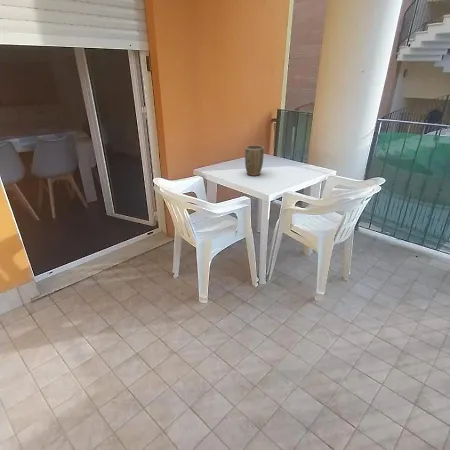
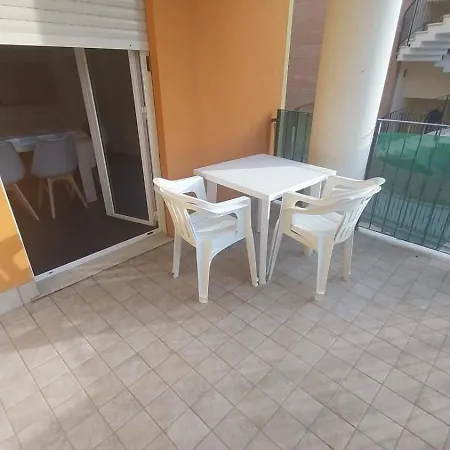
- plant pot (254, 160)
